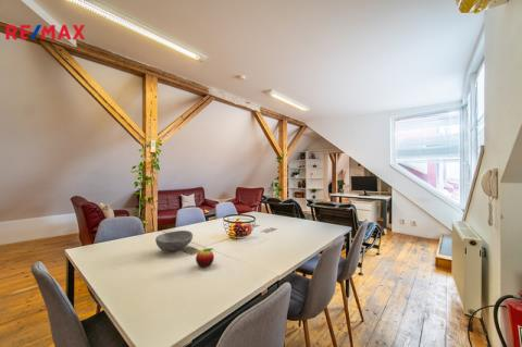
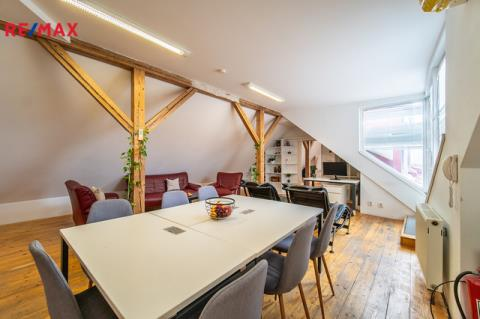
- fruit (204, 257)
- bowl (174, 241)
